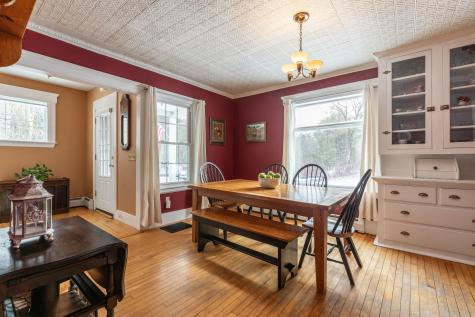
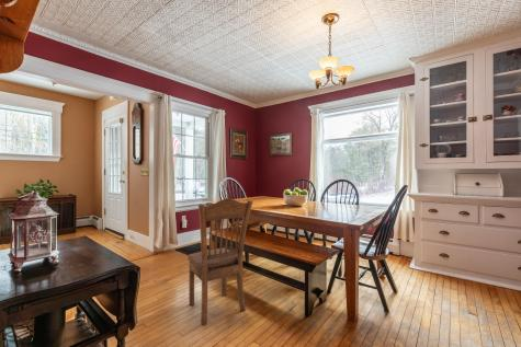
+ dining chair (216, 252)
